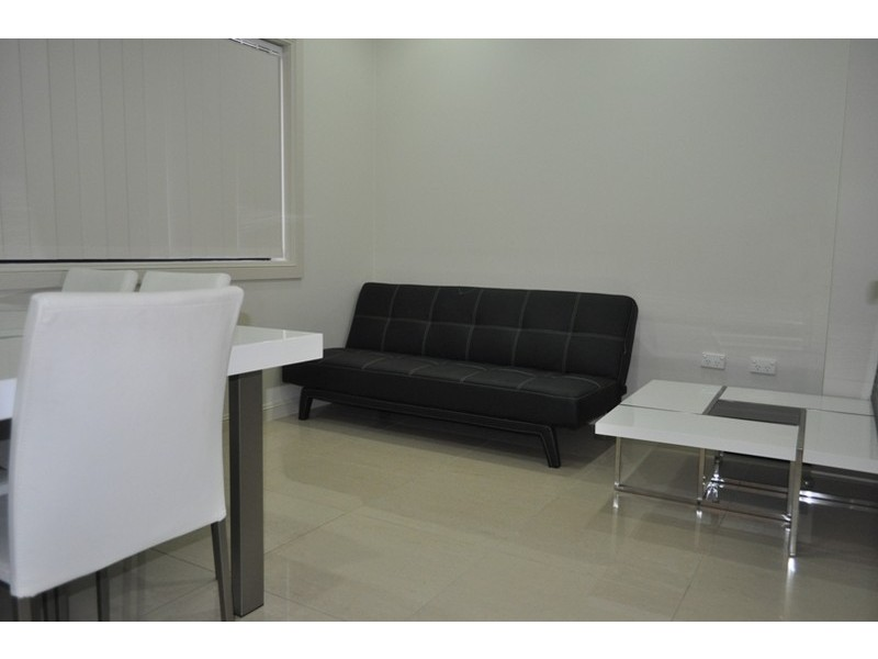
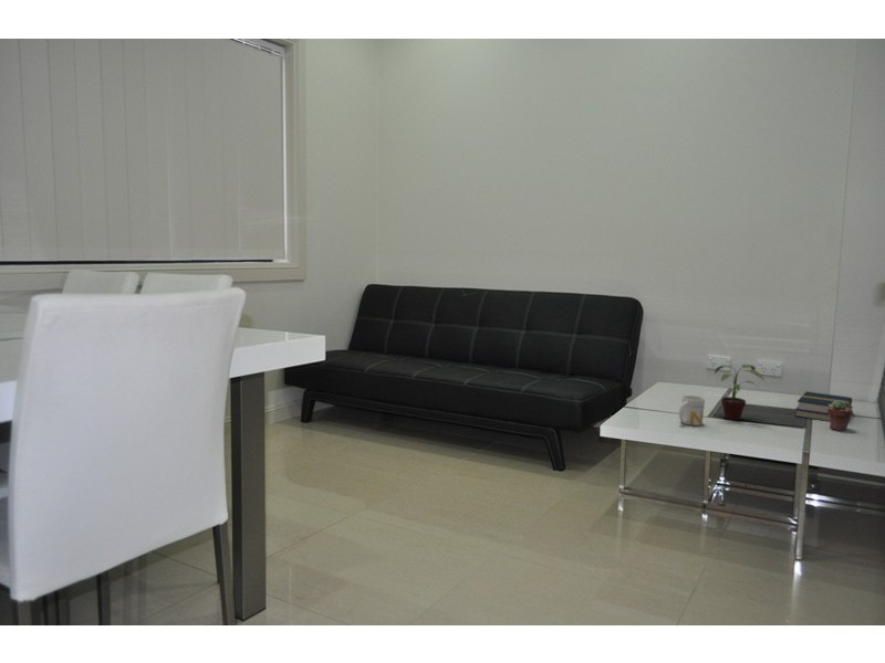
+ book (824, 407)
+ potted plant (736, 392)
+ mug (691, 410)
+ potted succulent (839, 414)
